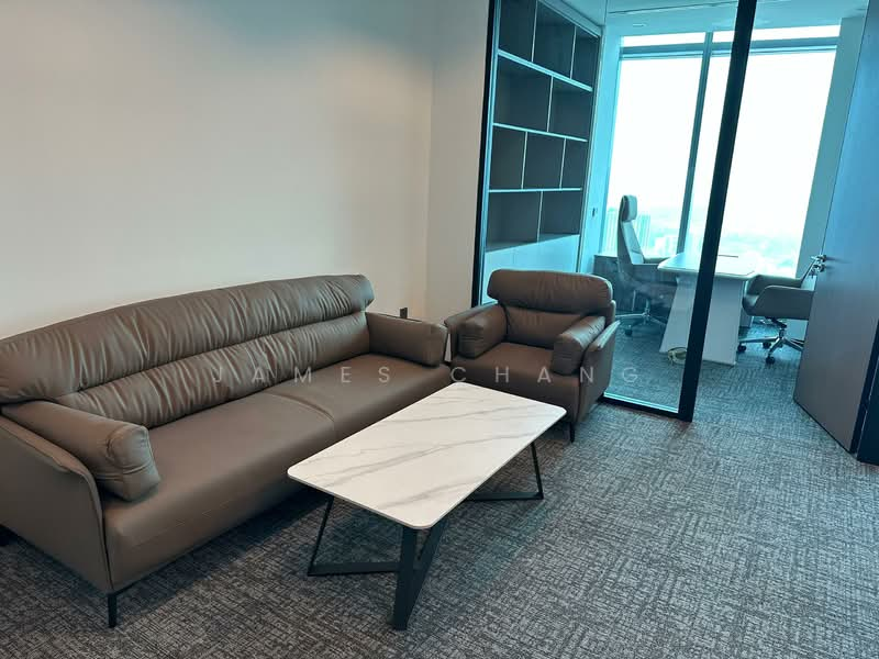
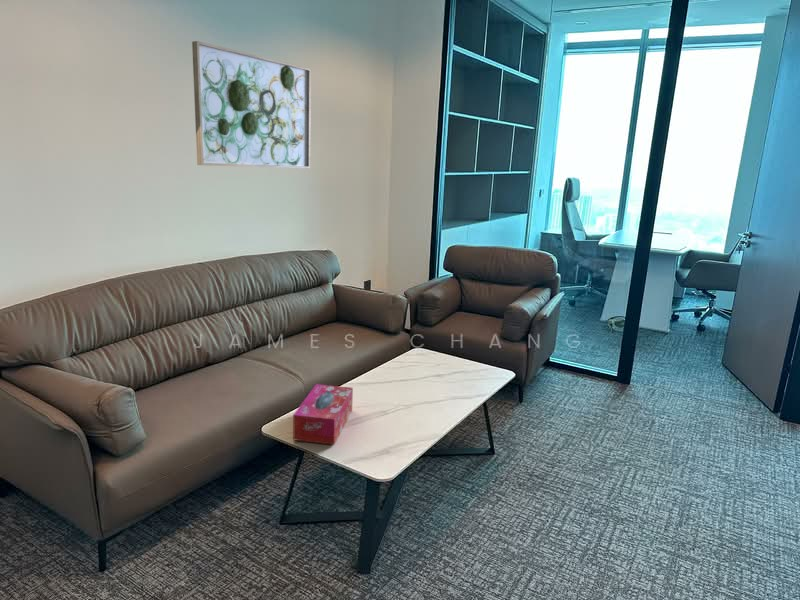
+ wall art (259, 113)
+ tissue box (324, 412)
